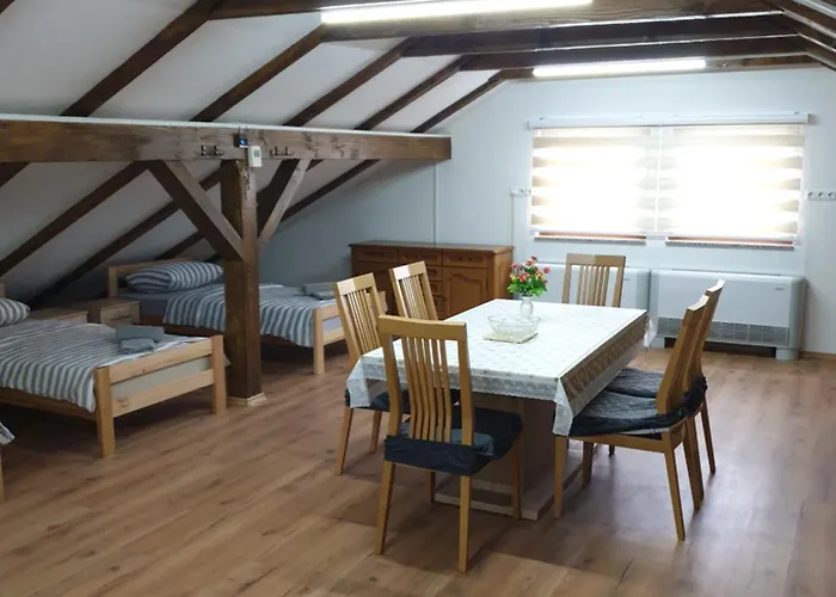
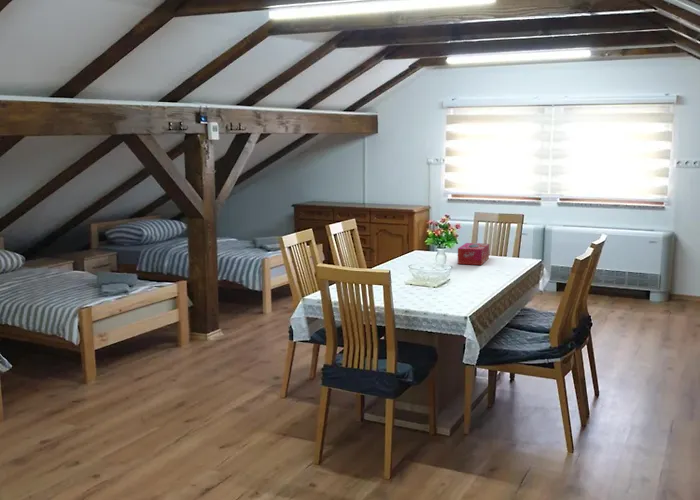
+ tissue box (473, 253)
